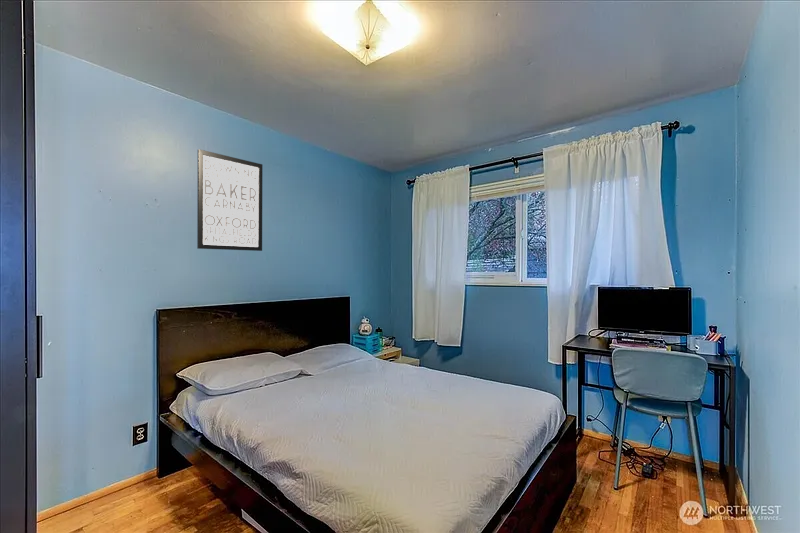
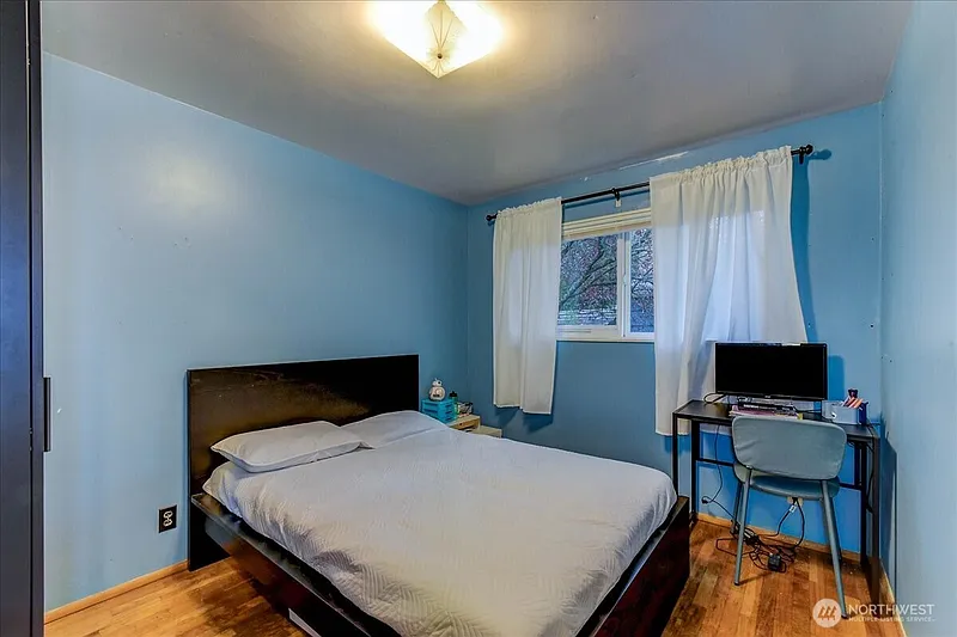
- wall art (232, 203)
